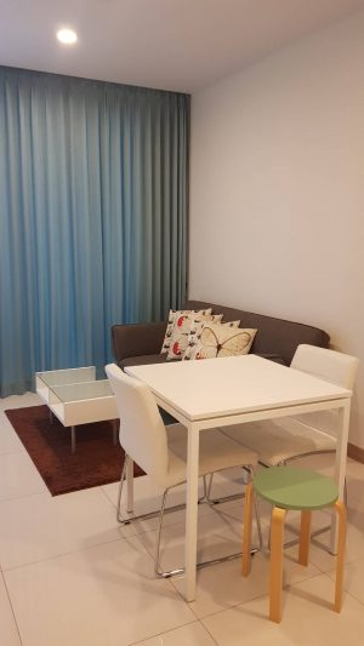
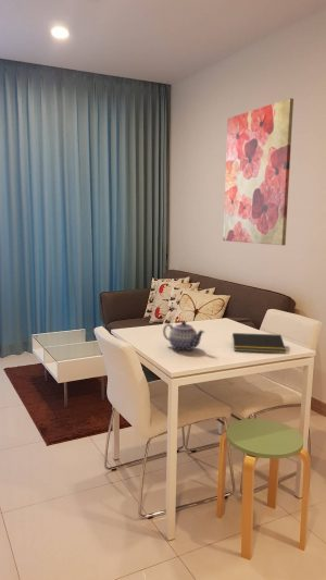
+ teapot (183, 334)
+ notepad (258, 342)
+ wall art (254, 177)
